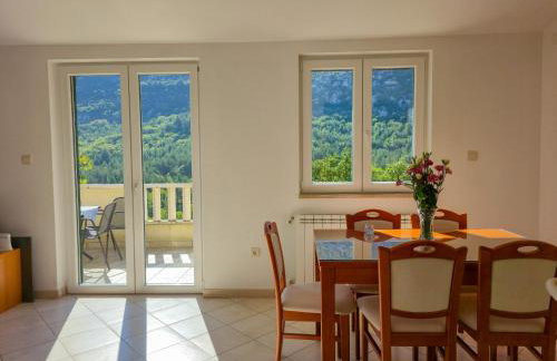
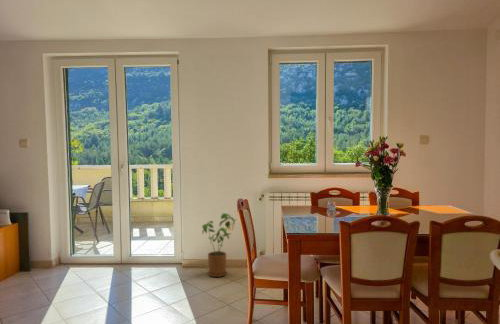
+ house plant (218, 244)
